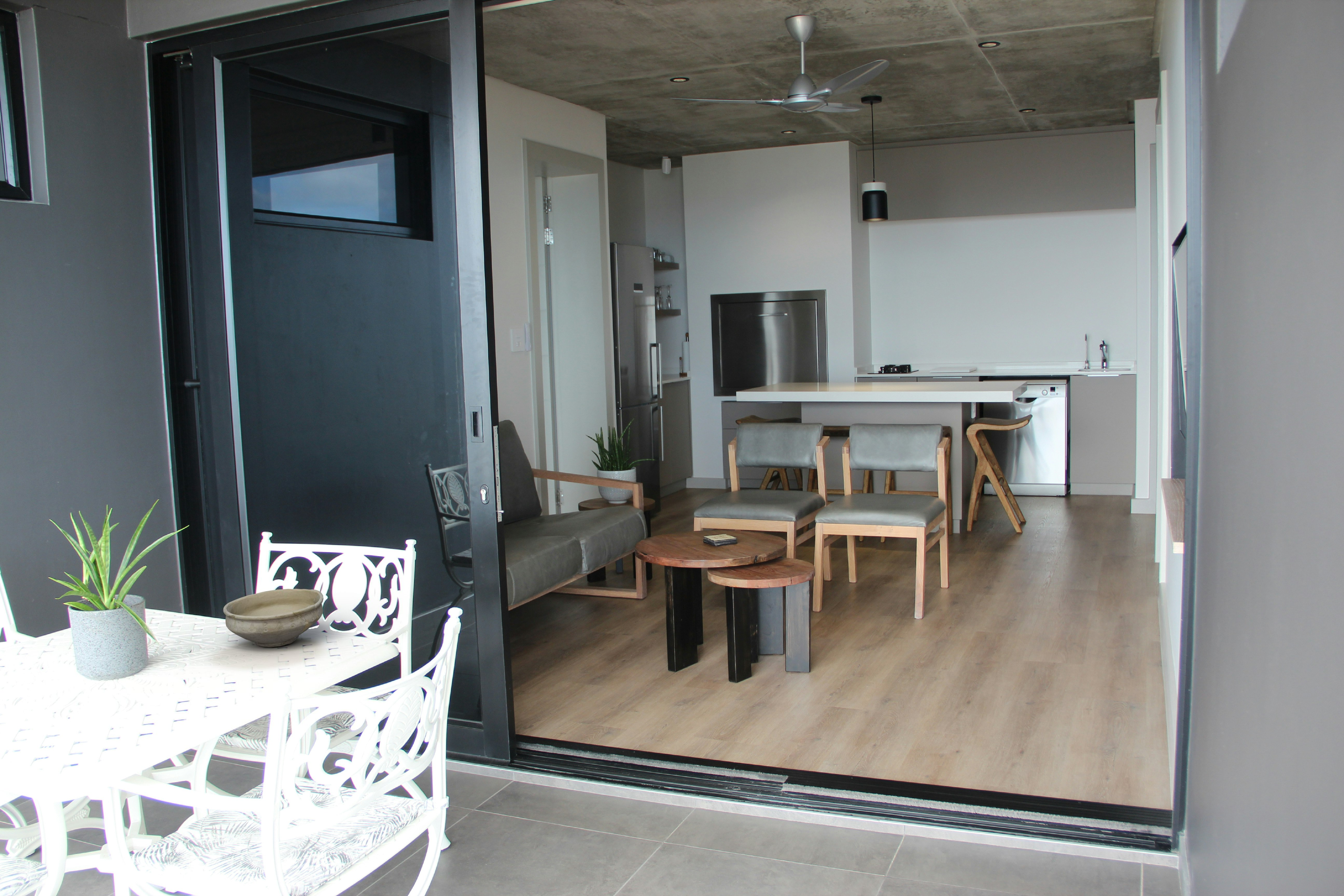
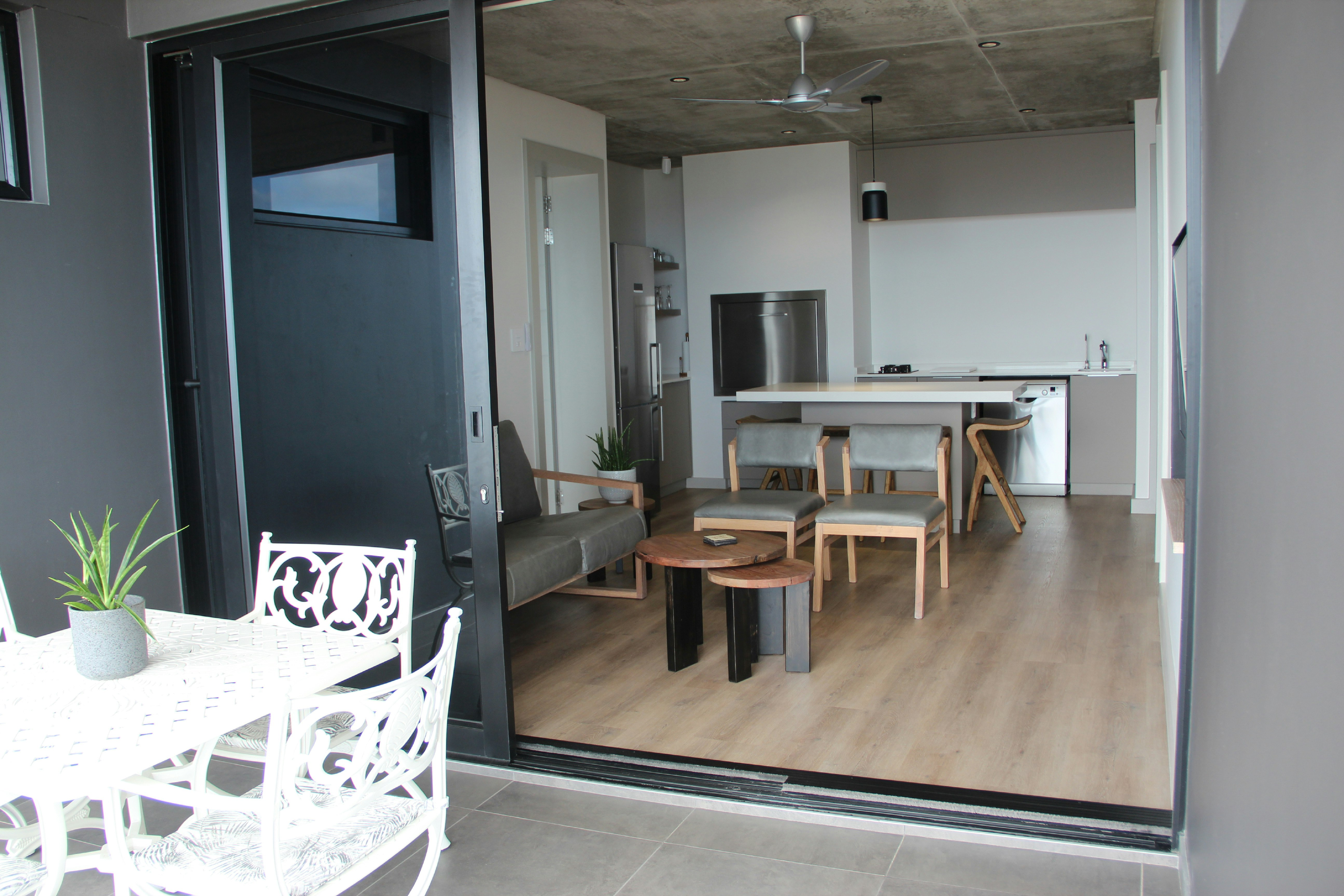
- bowl (276, 620)
